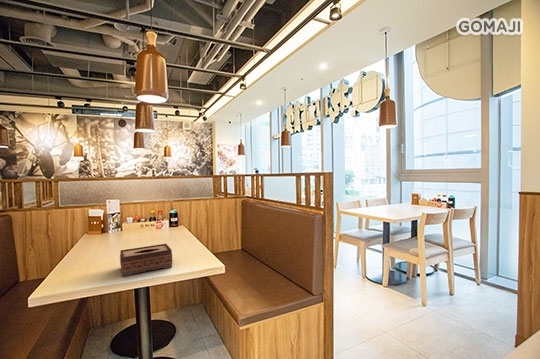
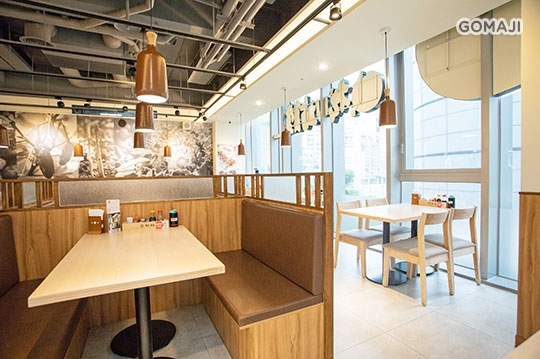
- tissue box (146, 258)
